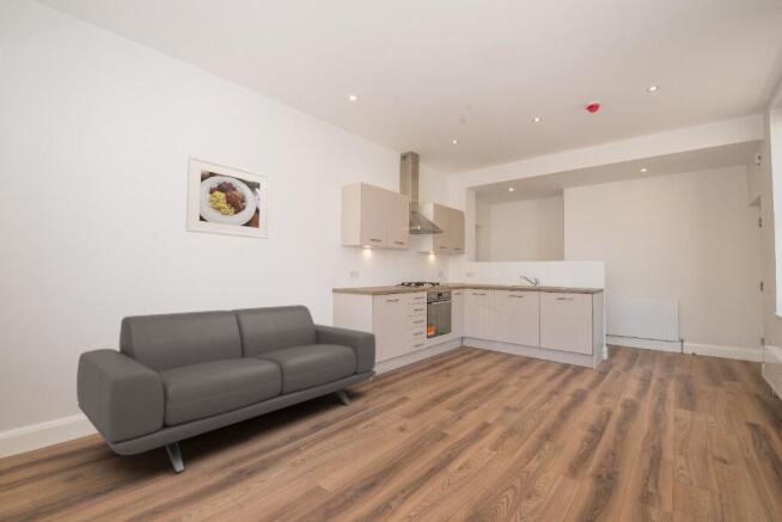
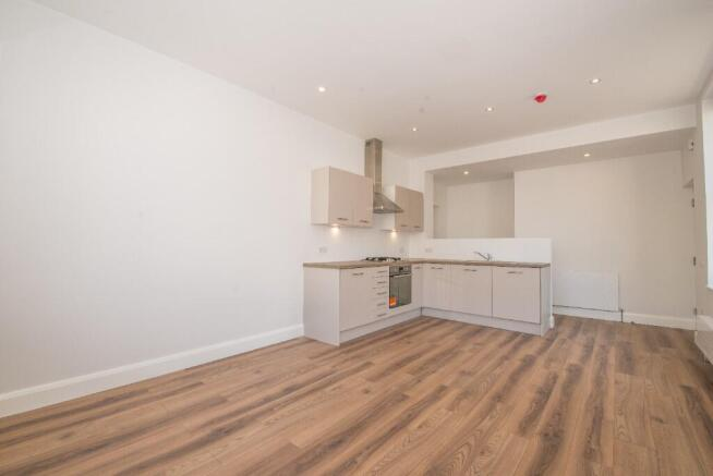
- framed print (231, 201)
- sofa (251, 363)
